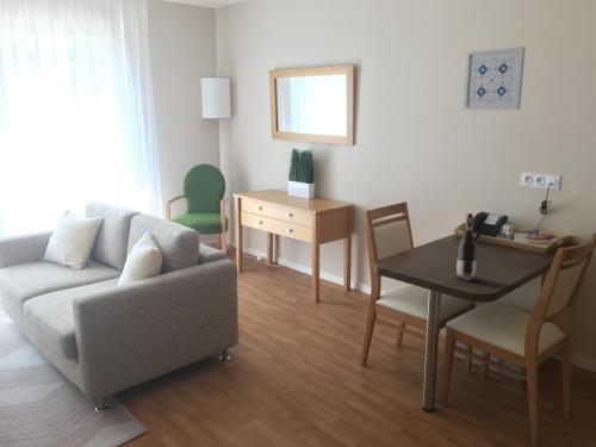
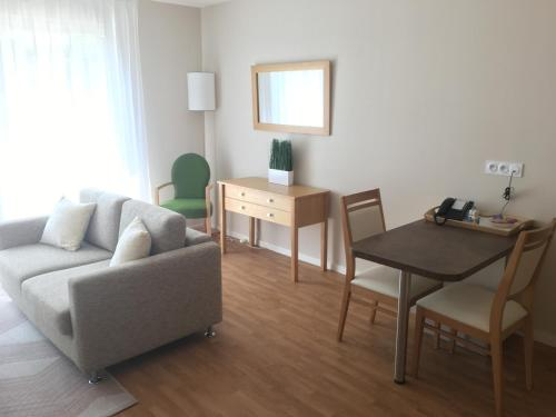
- wall art (492, 80)
- wine bottle (467, 246)
